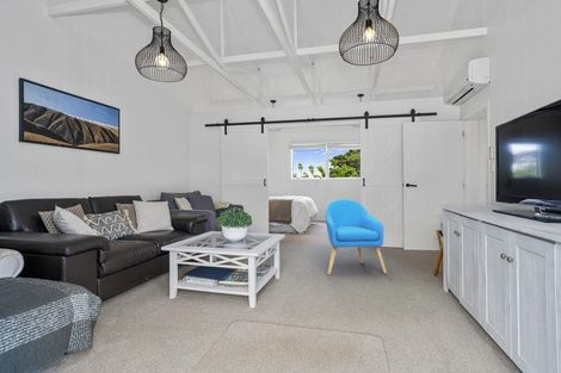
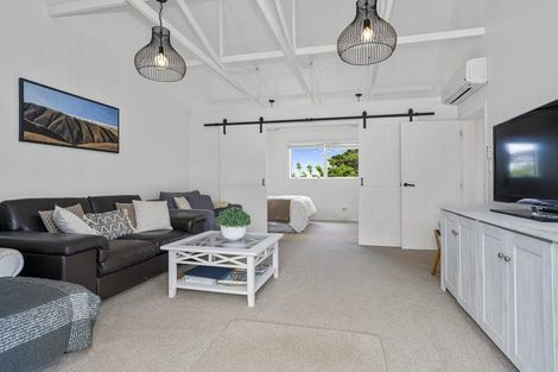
- armchair (350, 234)
